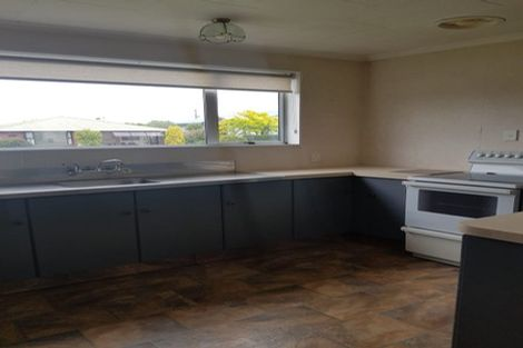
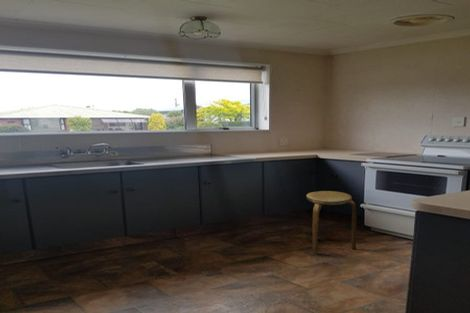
+ stool (318, 221)
